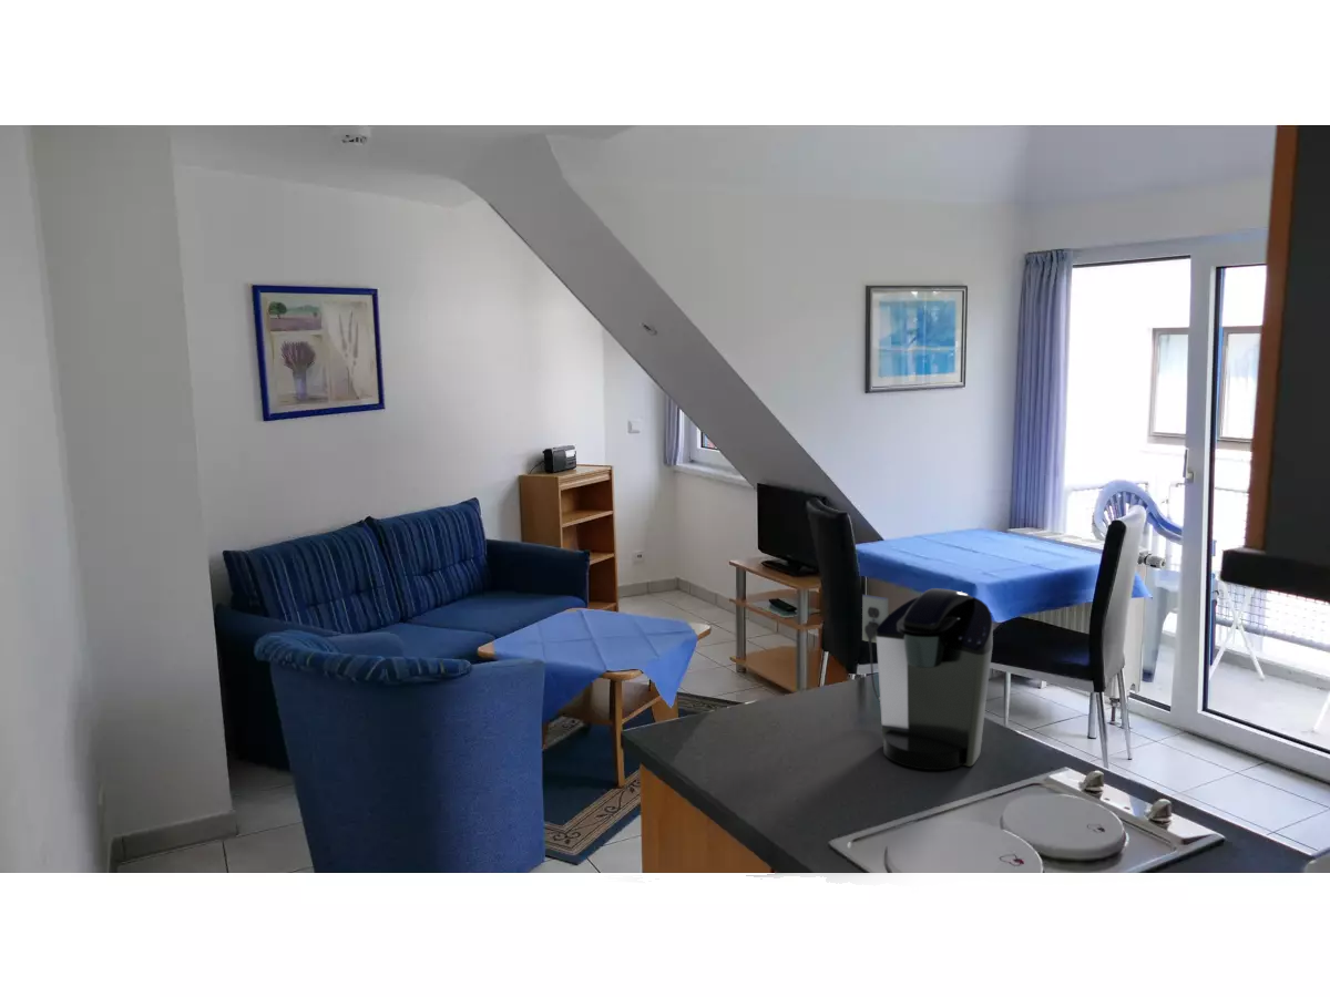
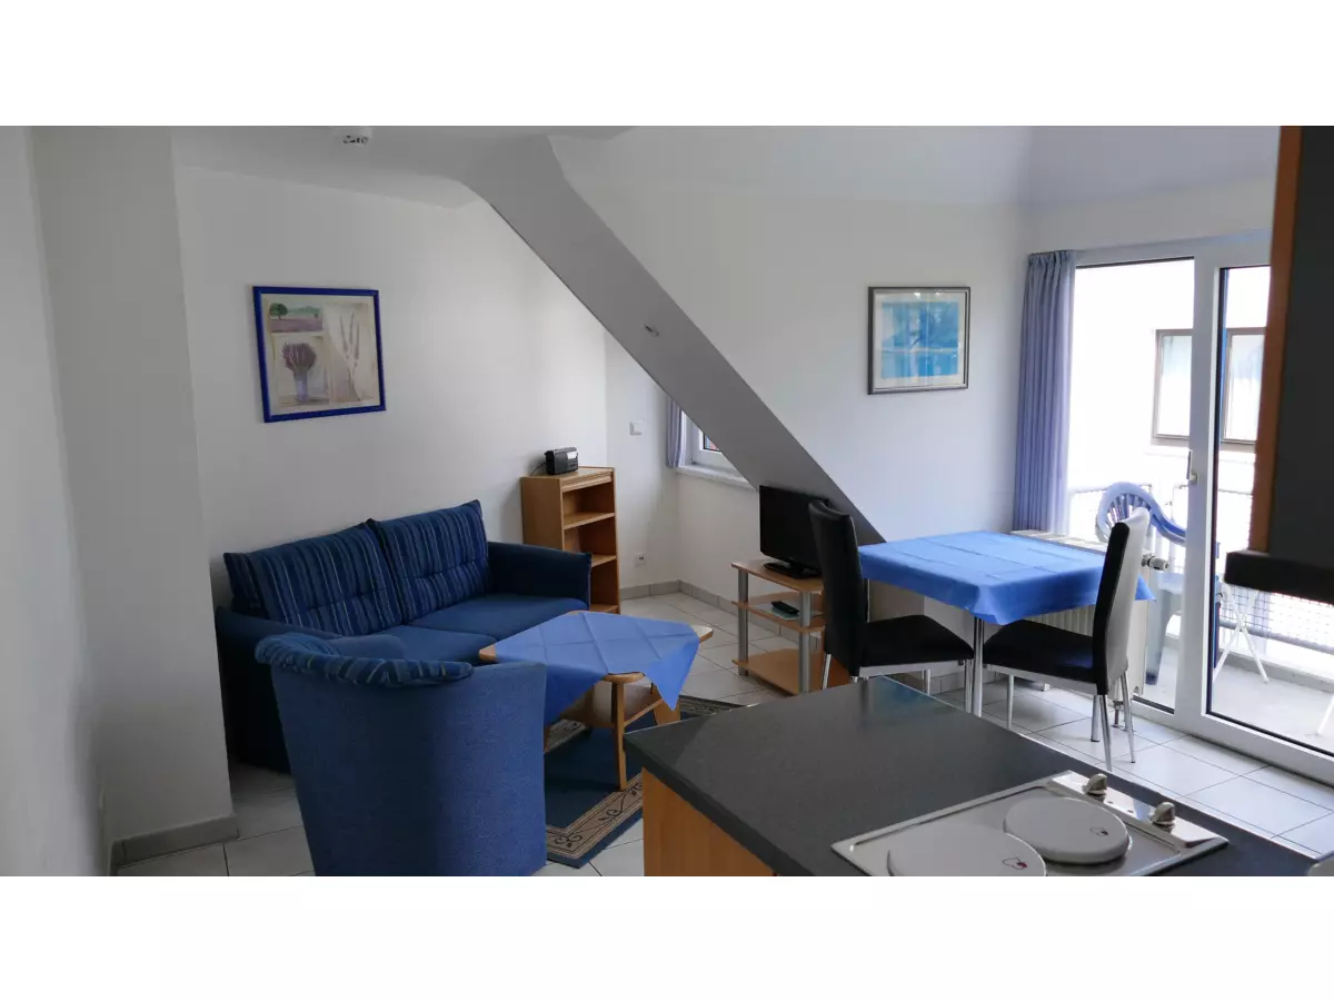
- coffee maker (908, 665)
